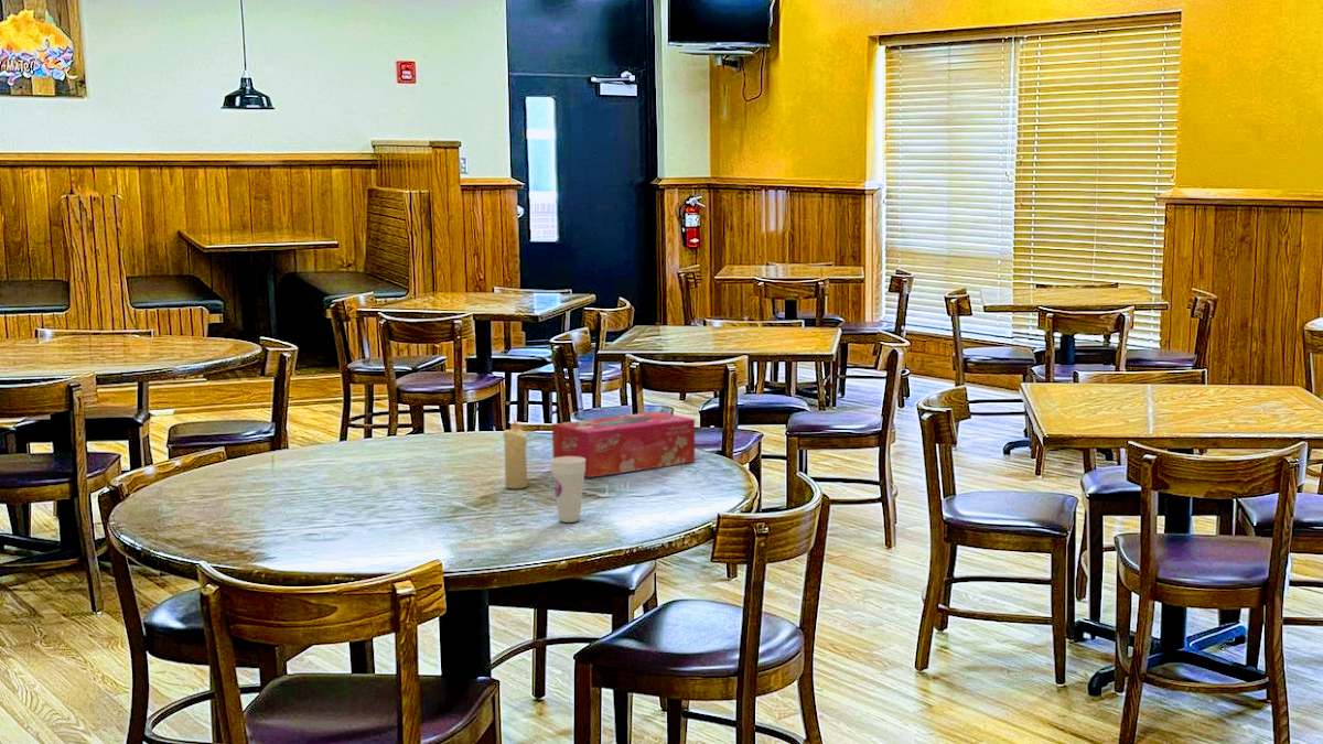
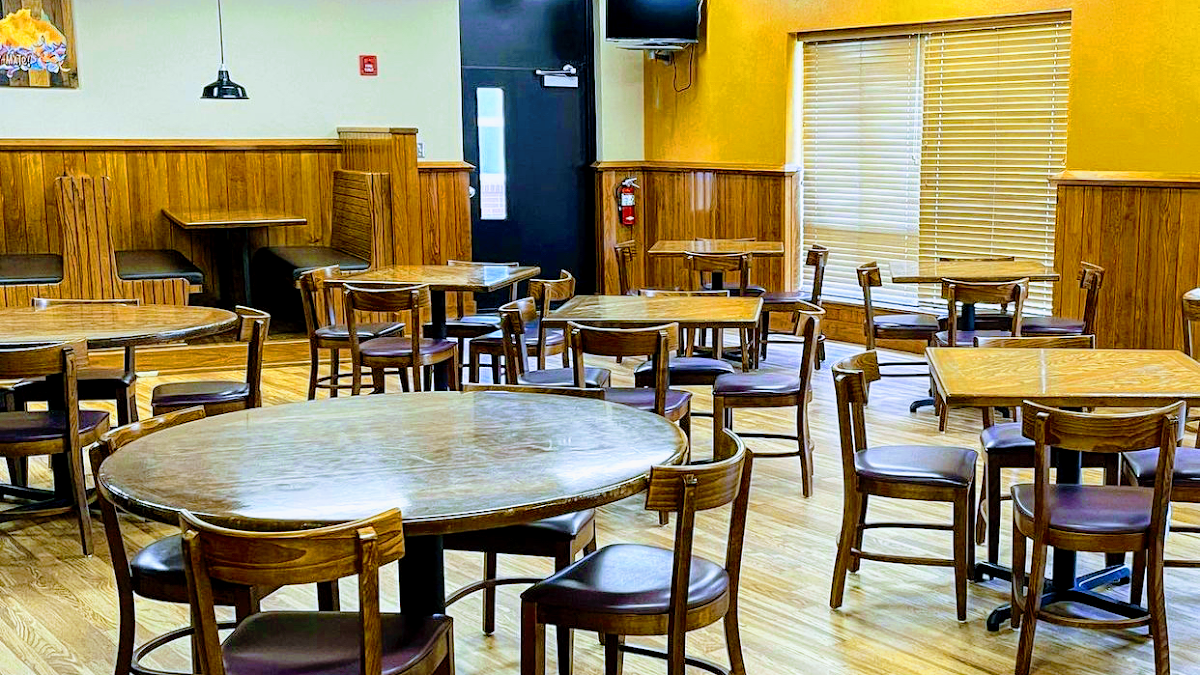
- tissue box (624, 443)
- candle (515, 452)
- cup (568, 489)
